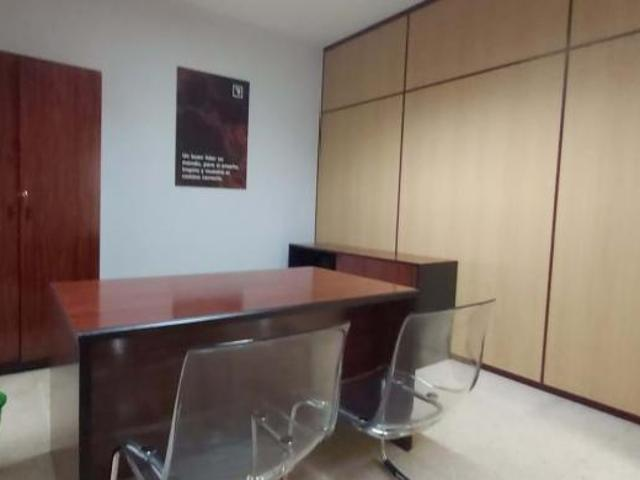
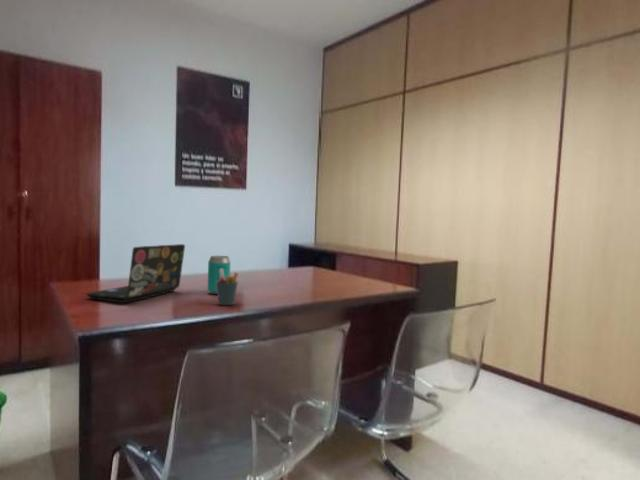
+ laptop (137, 269)
+ beverage can (219, 274)
+ pen holder (227, 286)
